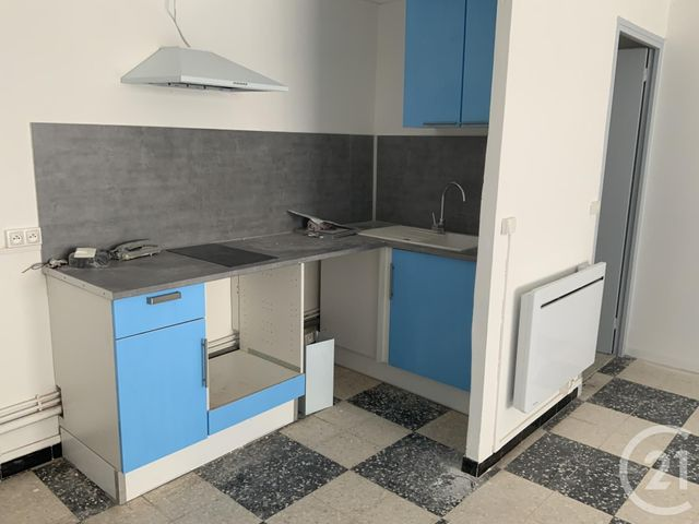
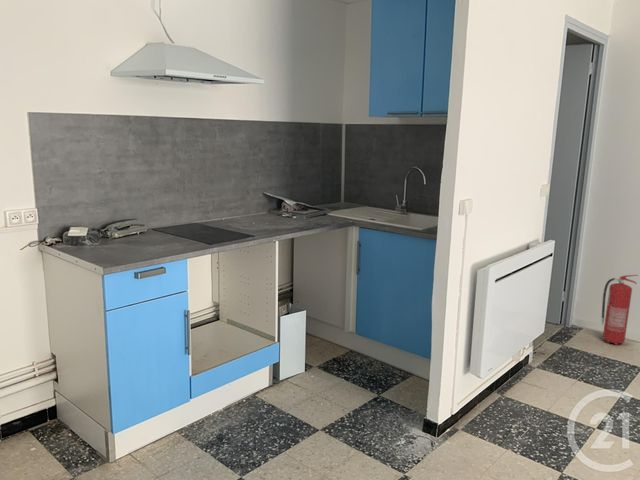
+ fire extinguisher (617, 307)
